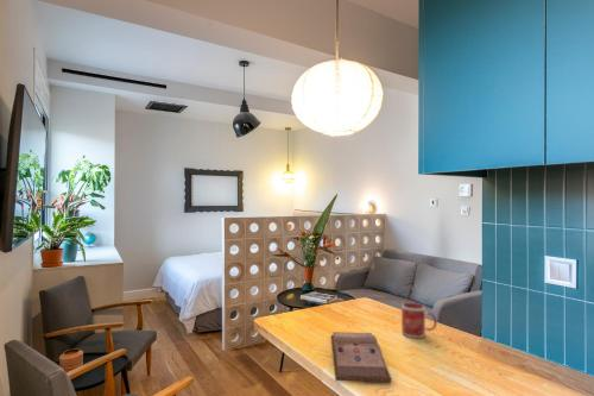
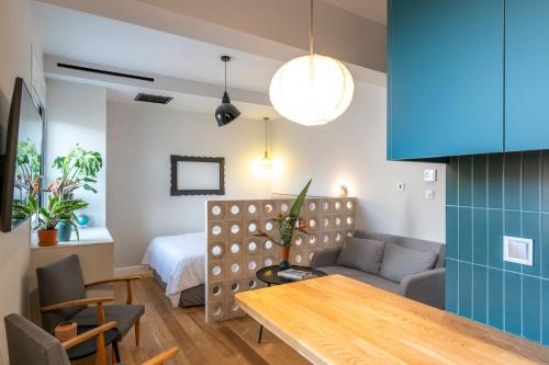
- hardback book (356, 348)
- mug (418, 320)
